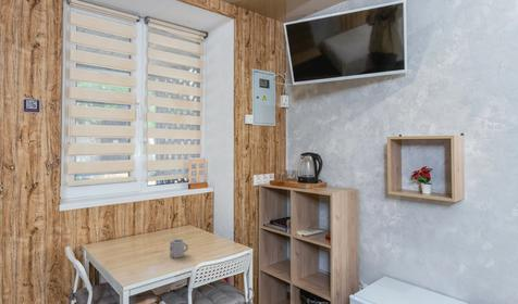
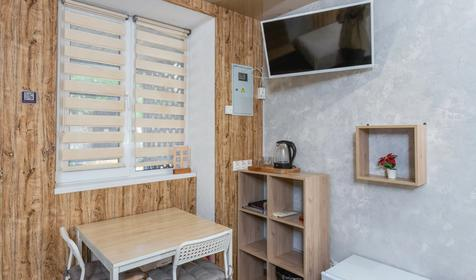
- cup (178, 248)
